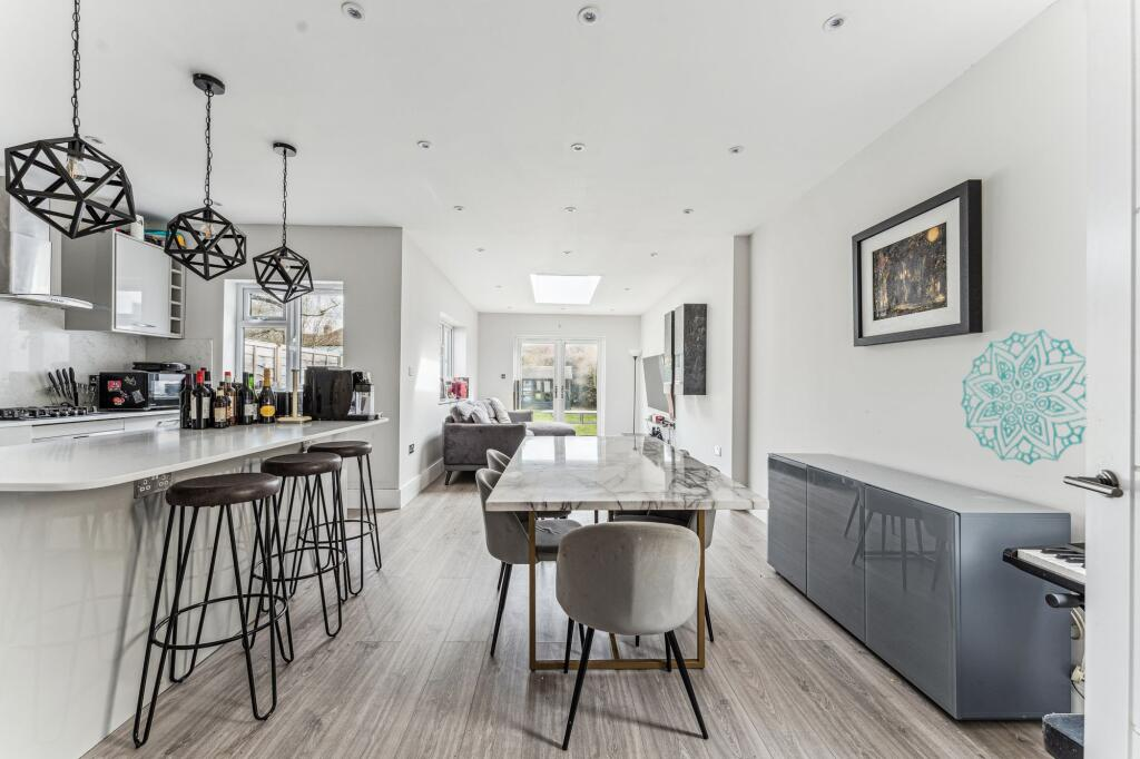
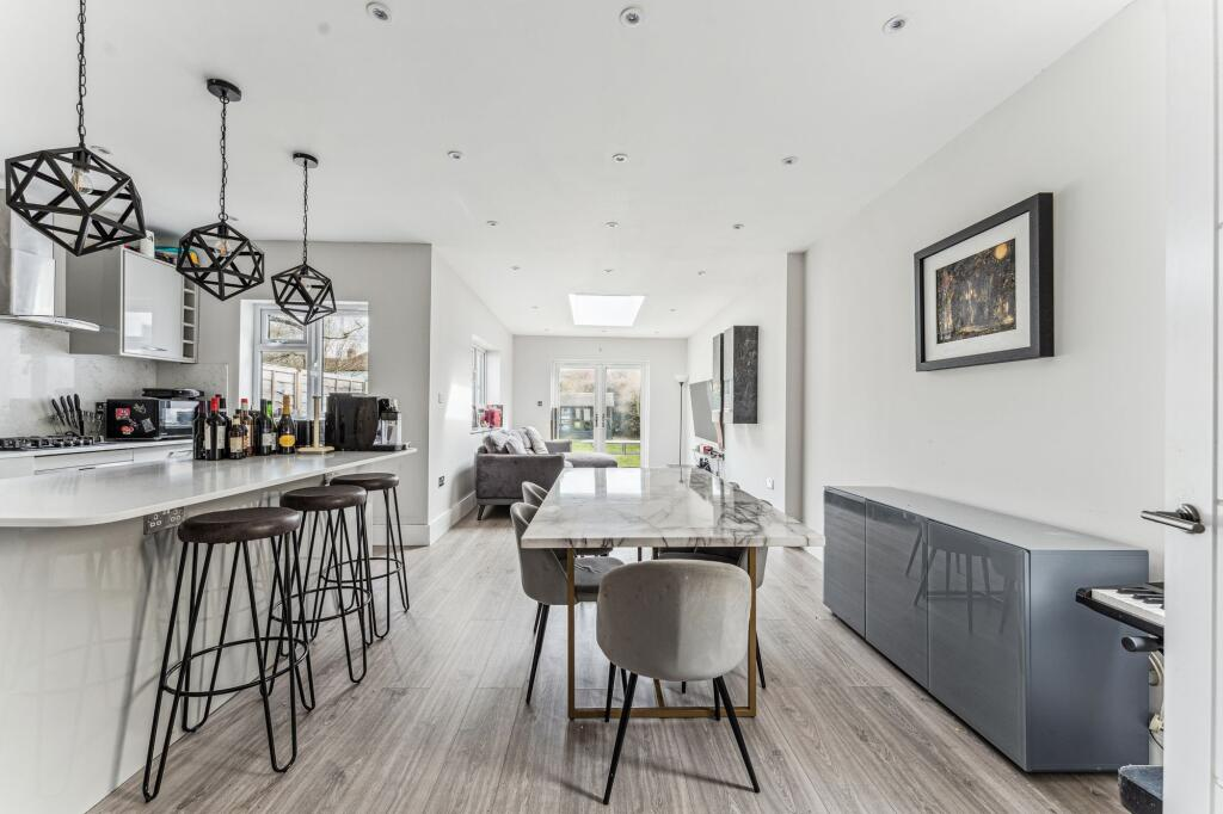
- wall decoration (1021, 396)
